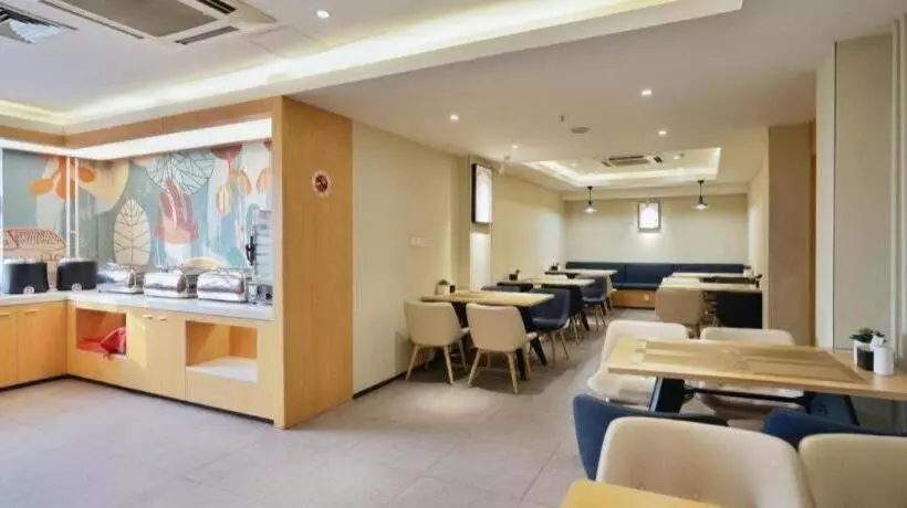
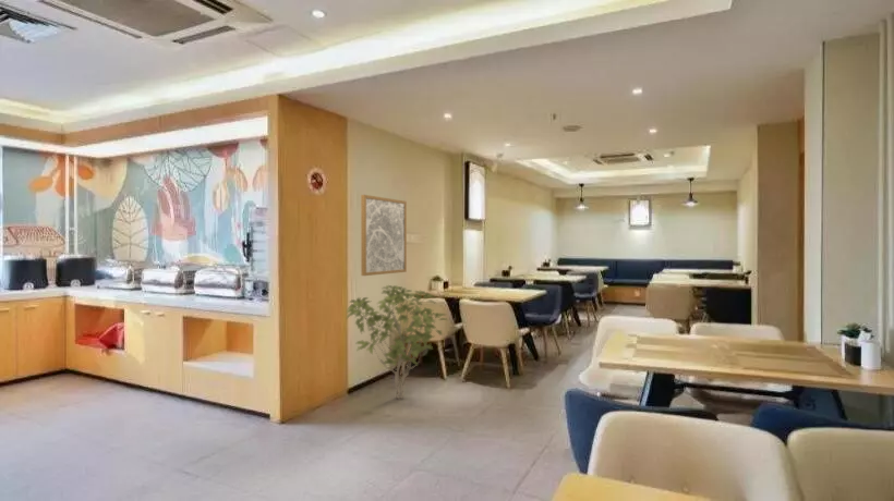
+ wall art (385, 235)
+ shrub (397, 341)
